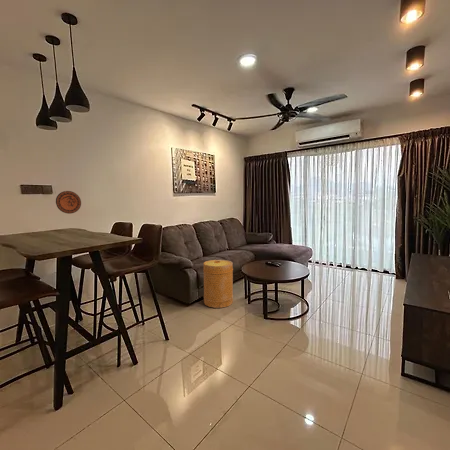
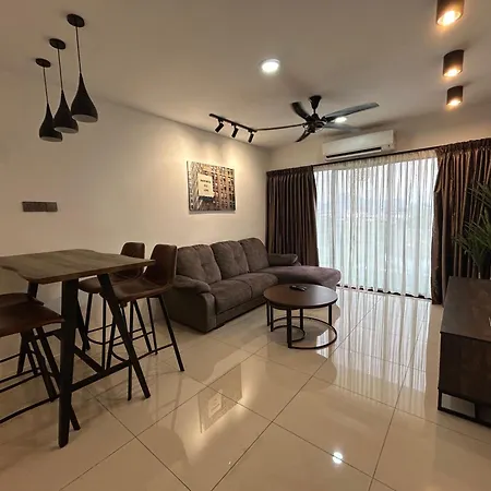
- basket (218, 282)
- decorative plate (68, 202)
